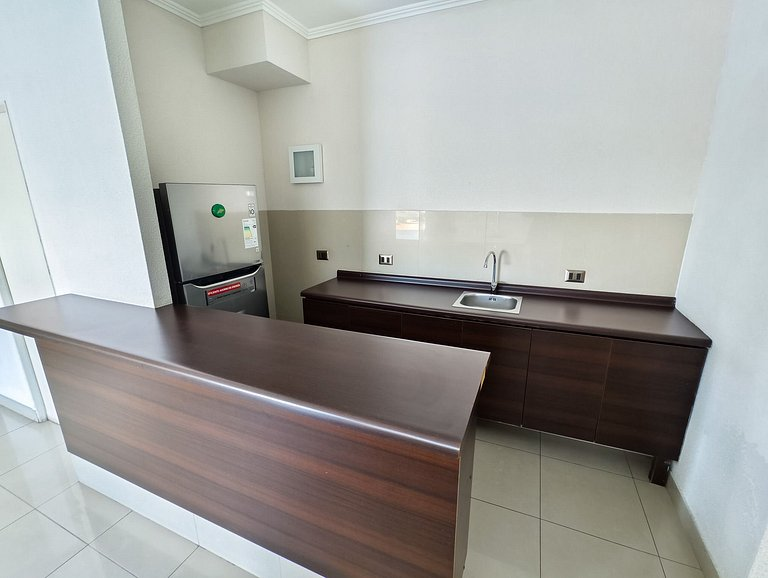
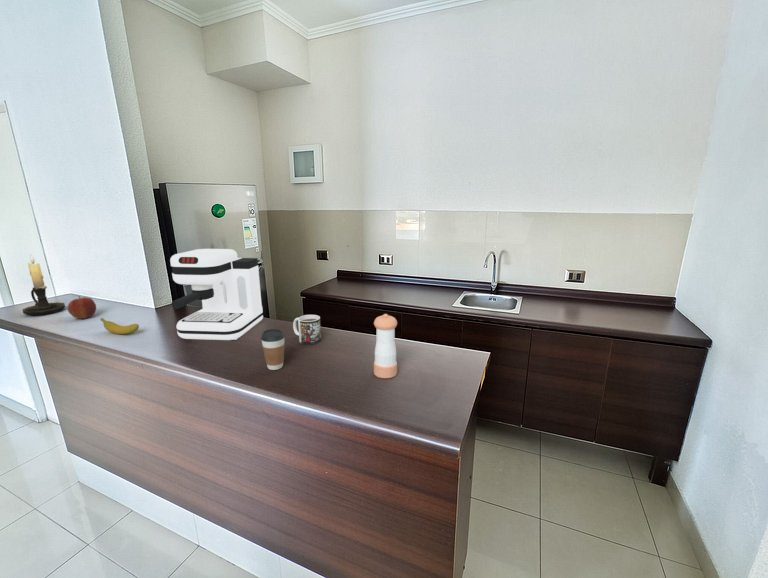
+ banana (119, 326)
+ coffee cup (274, 349)
+ candle holder (36, 282)
+ coffee maker (216, 293)
+ mug (305, 328)
+ apple (82, 307)
+ pepper shaker (385, 344)
